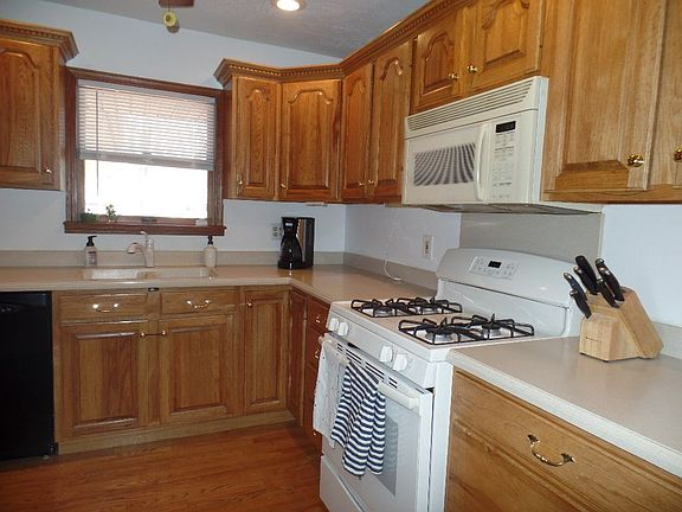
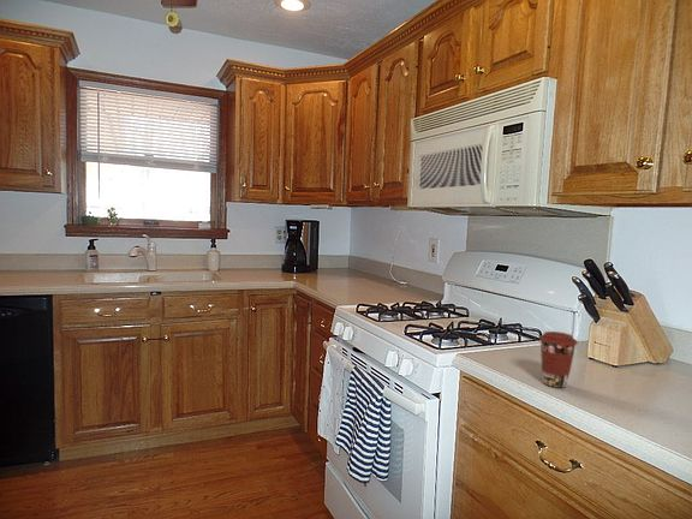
+ coffee cup (556, 359)
